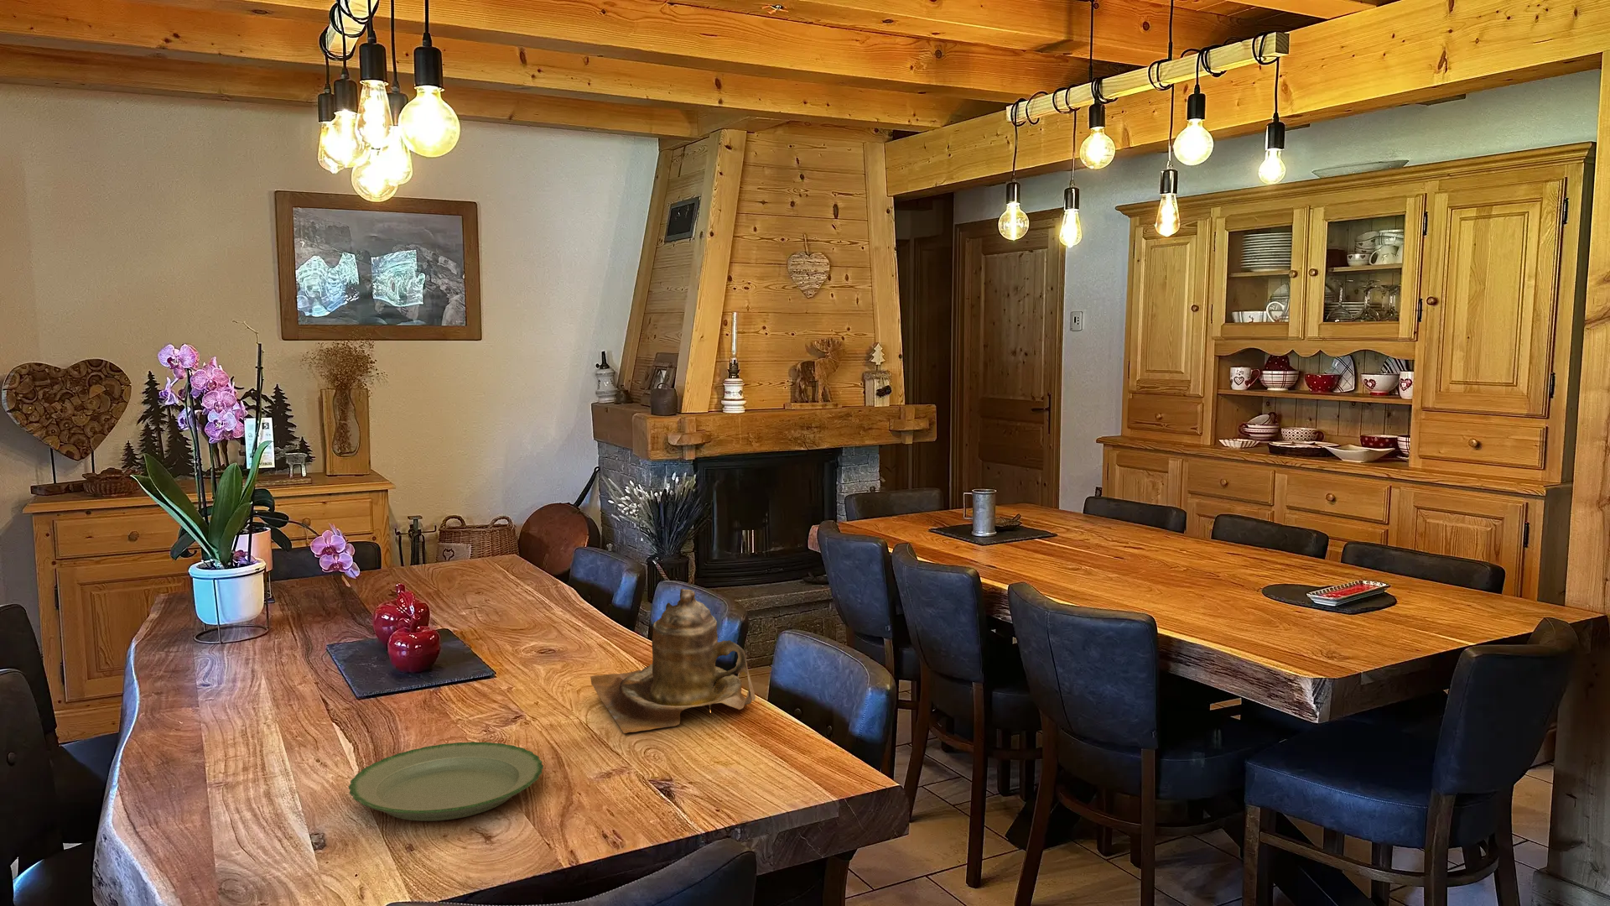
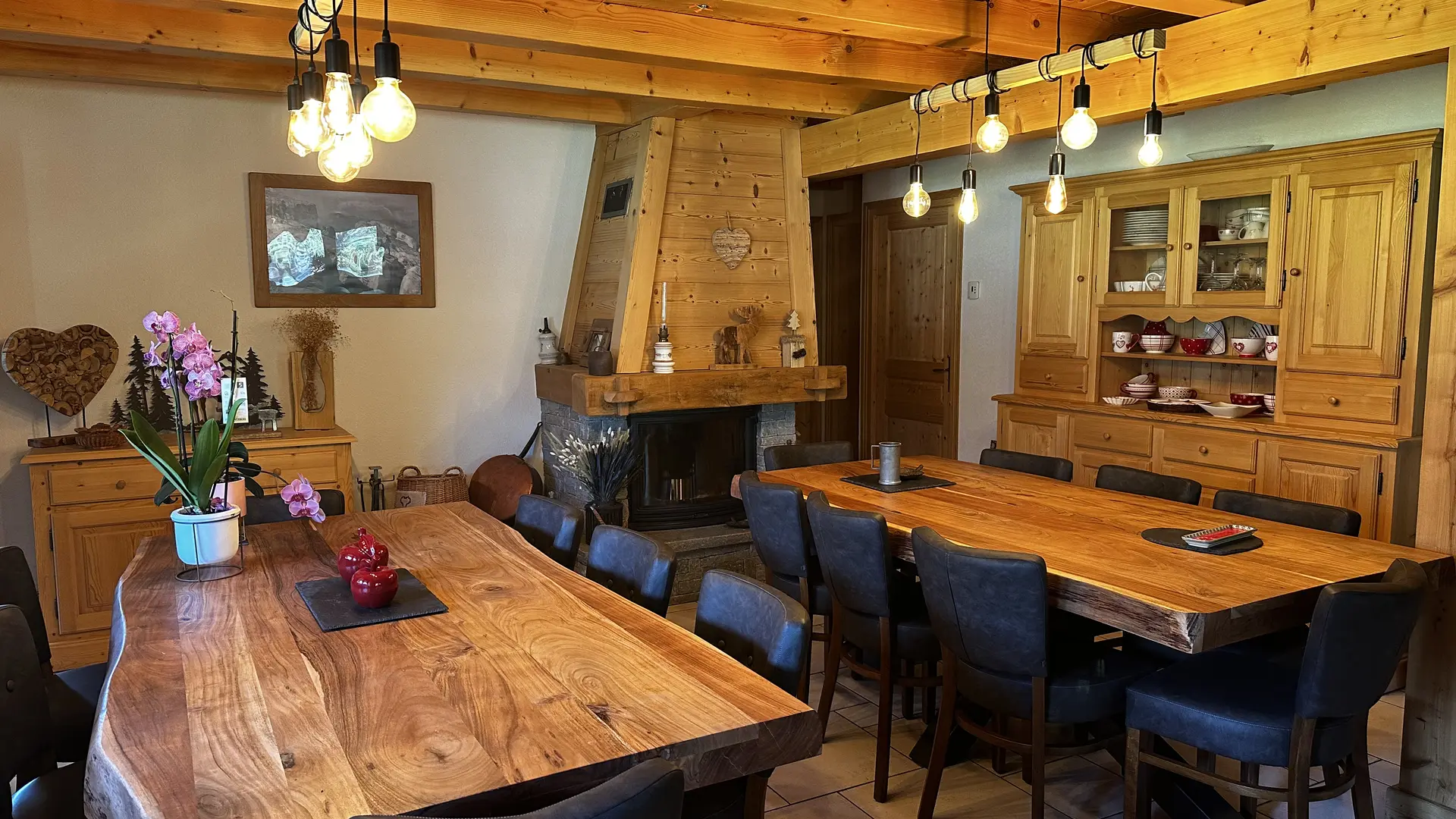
- teapot (671, 645)
- plate (449, 783)
